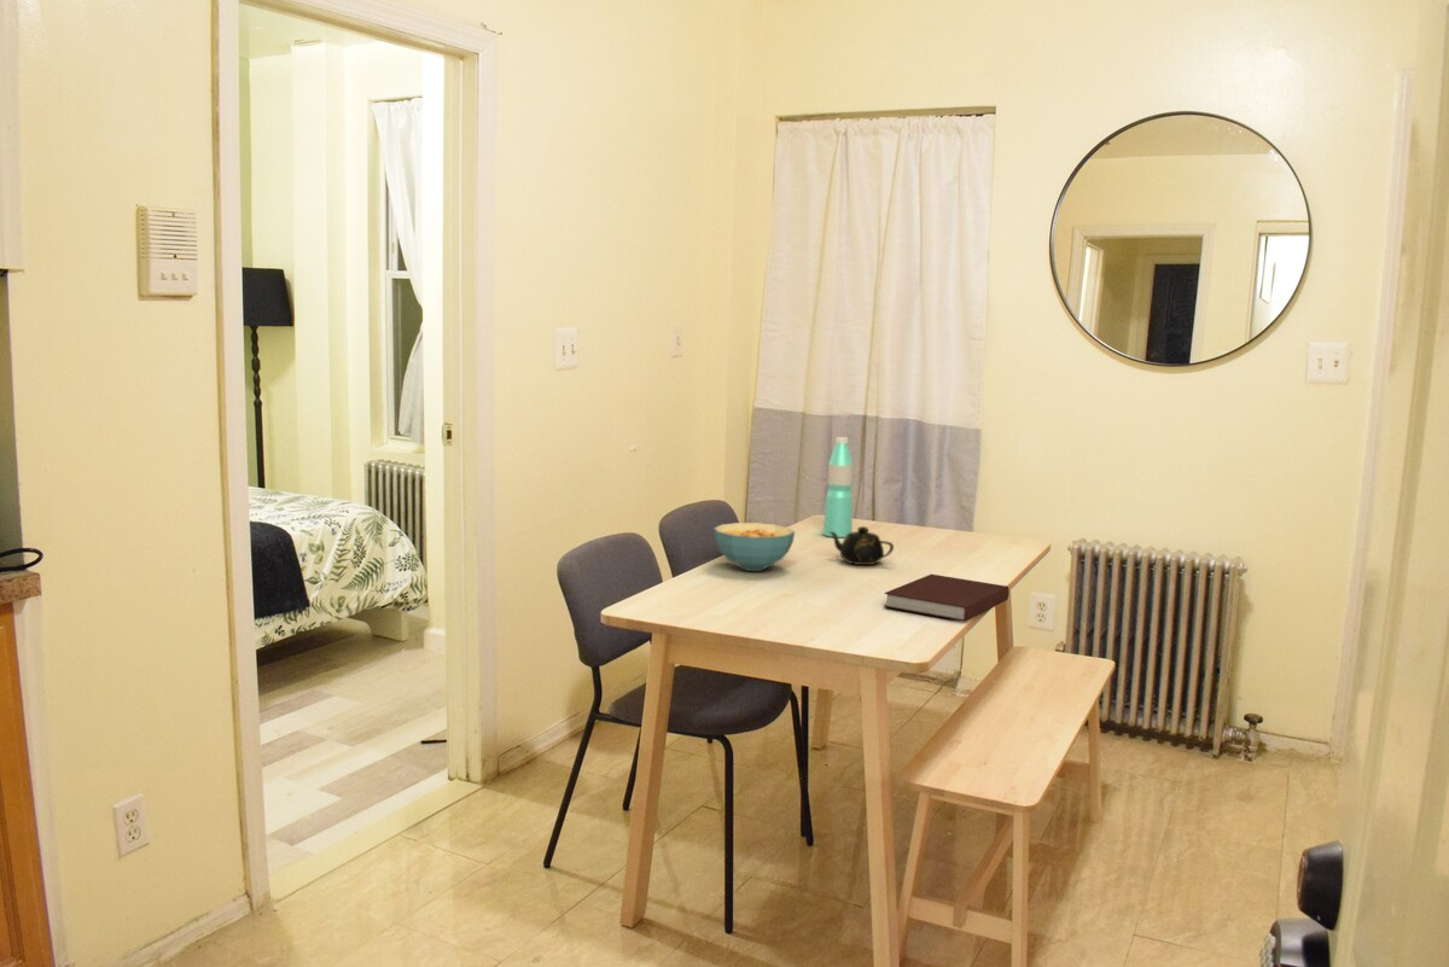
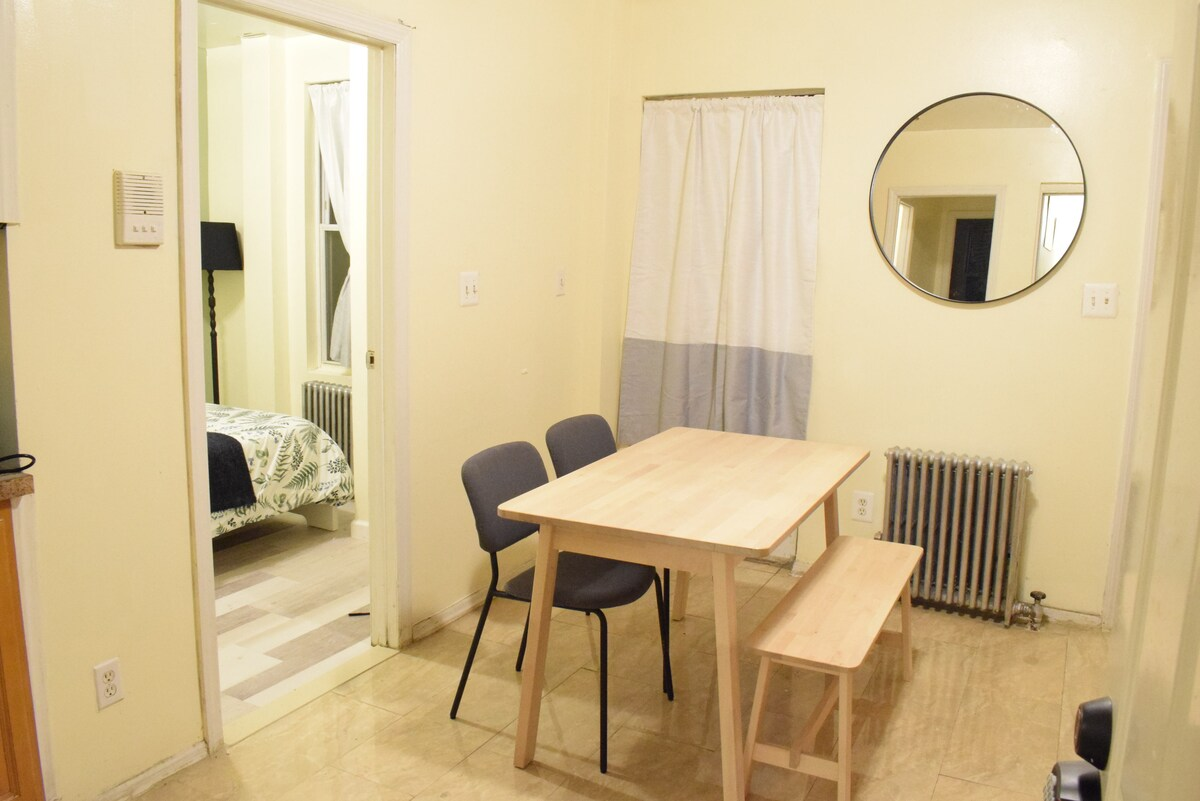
- notebook (947, 596)
- water bottle (839, 487)
- teapot (860, 543)
- cereal bowl (753, 548)
